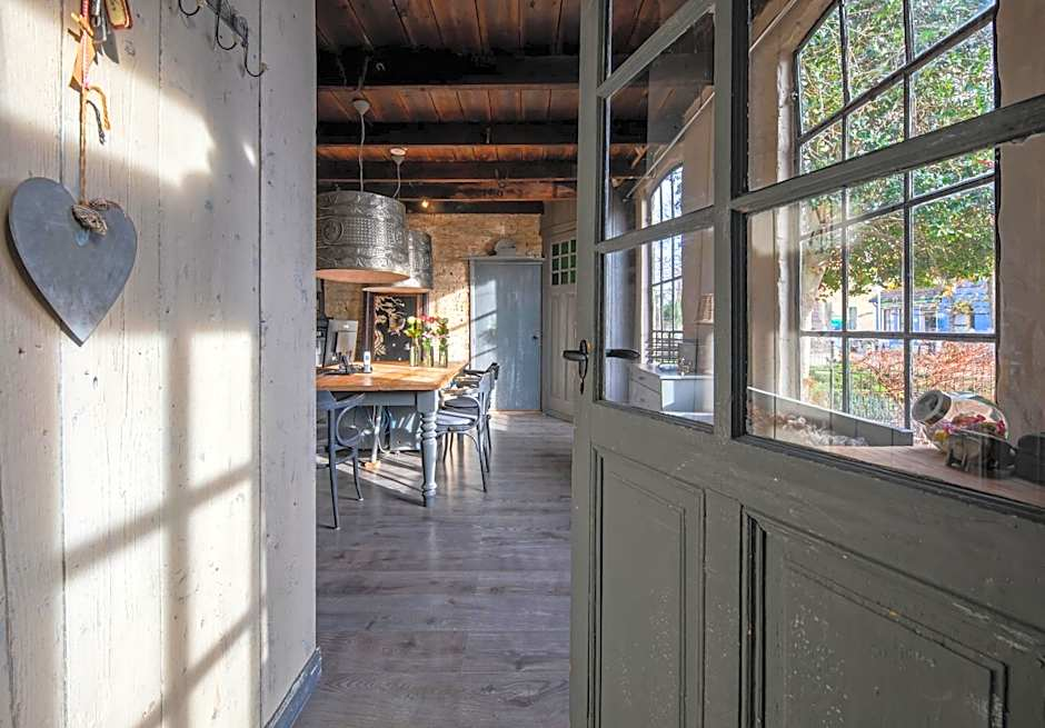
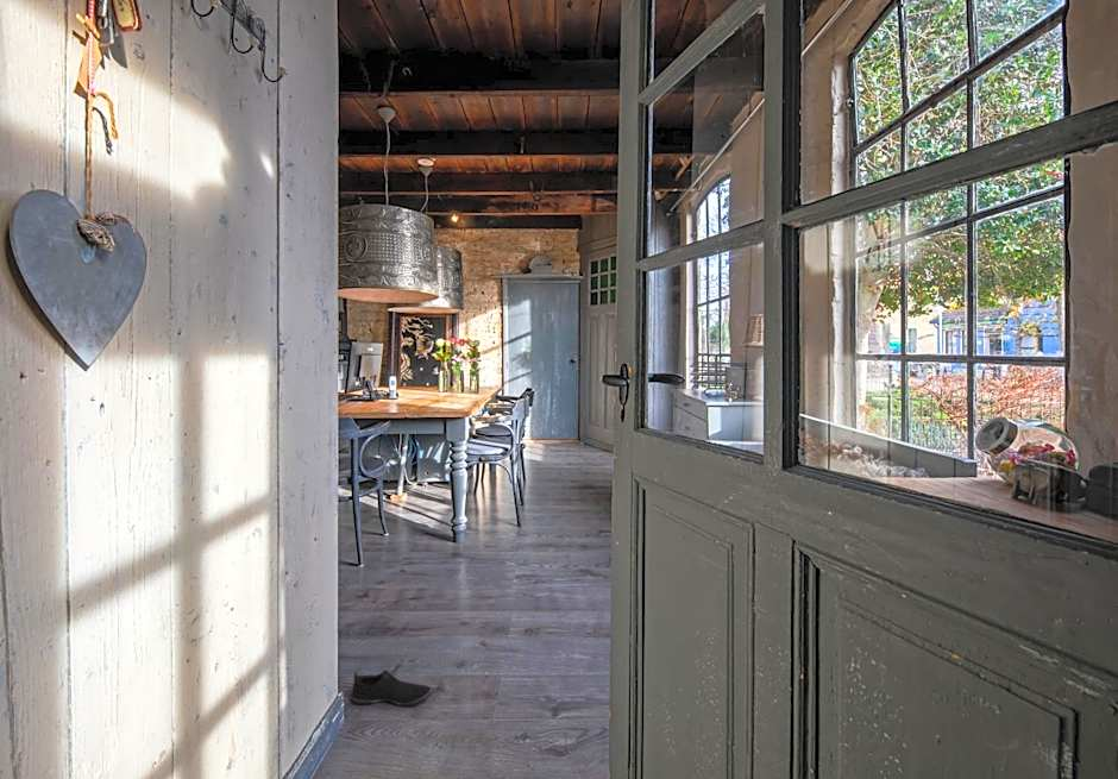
+ shoe (391, 686)
